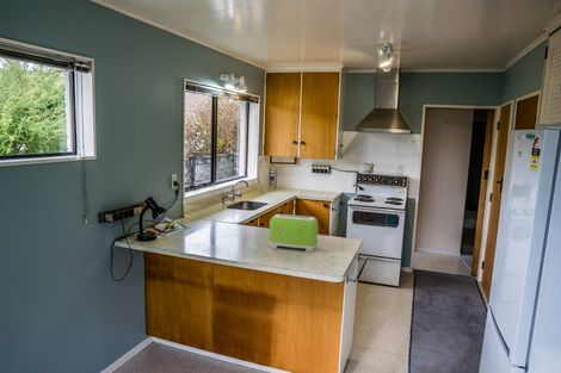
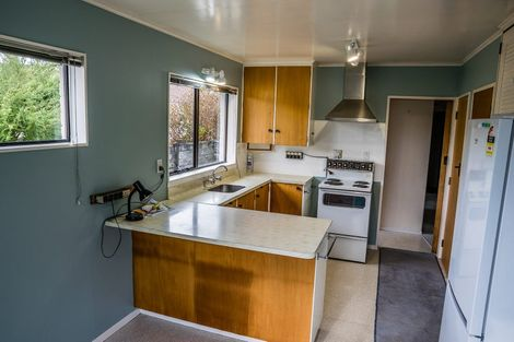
- toaster (294, 231)
